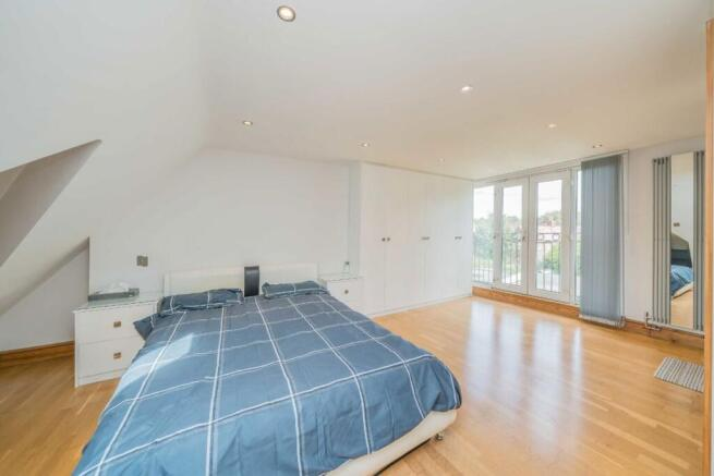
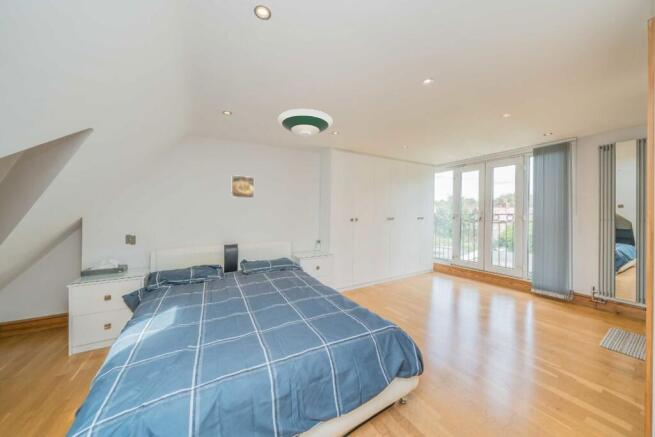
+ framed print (243, 187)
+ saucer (305, 128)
